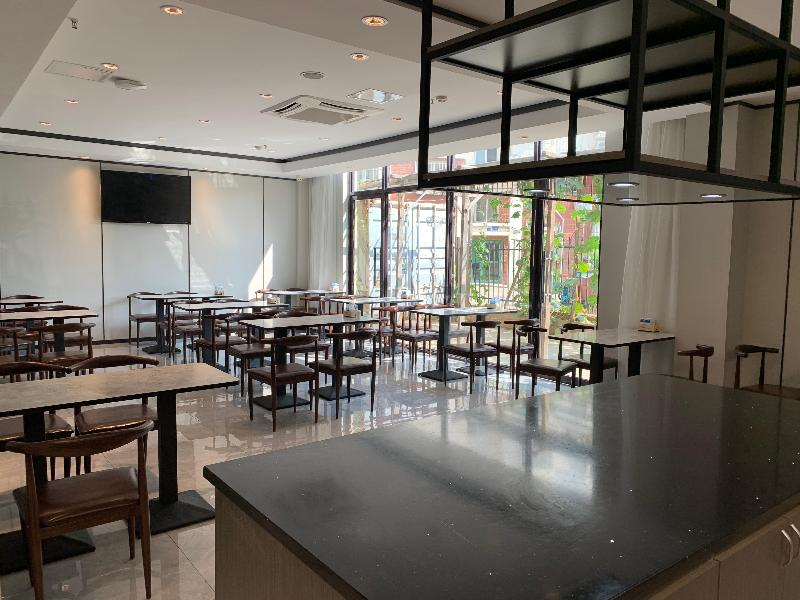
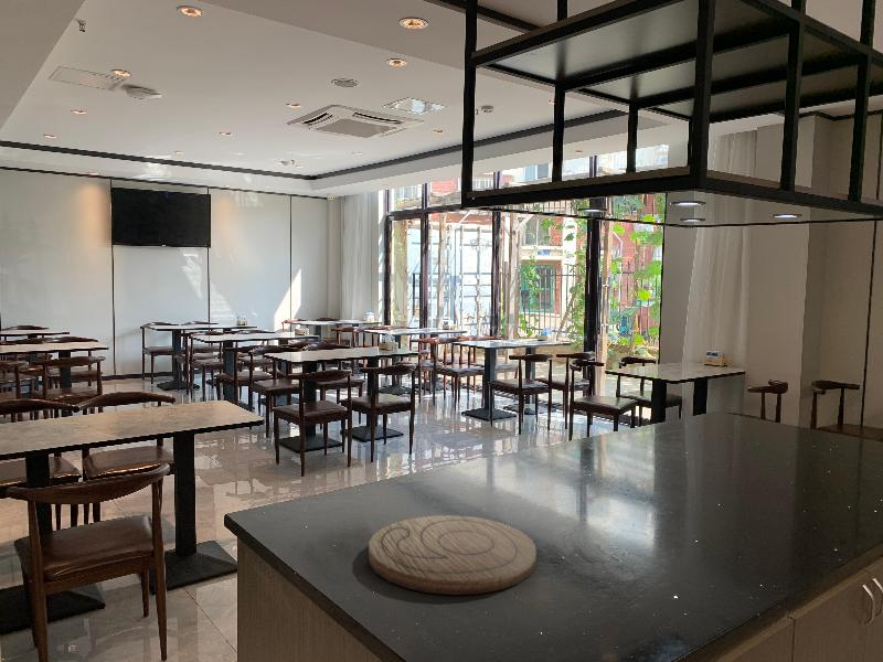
+ cutting board (451, 549)
